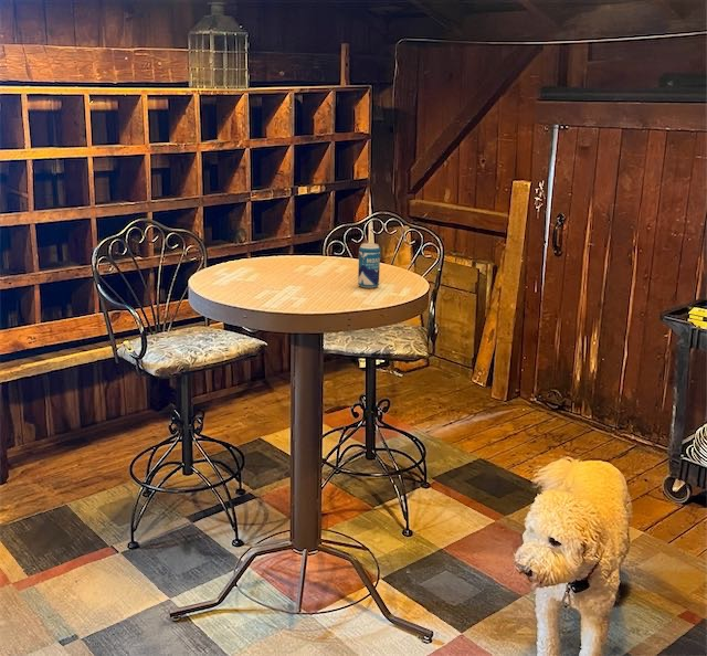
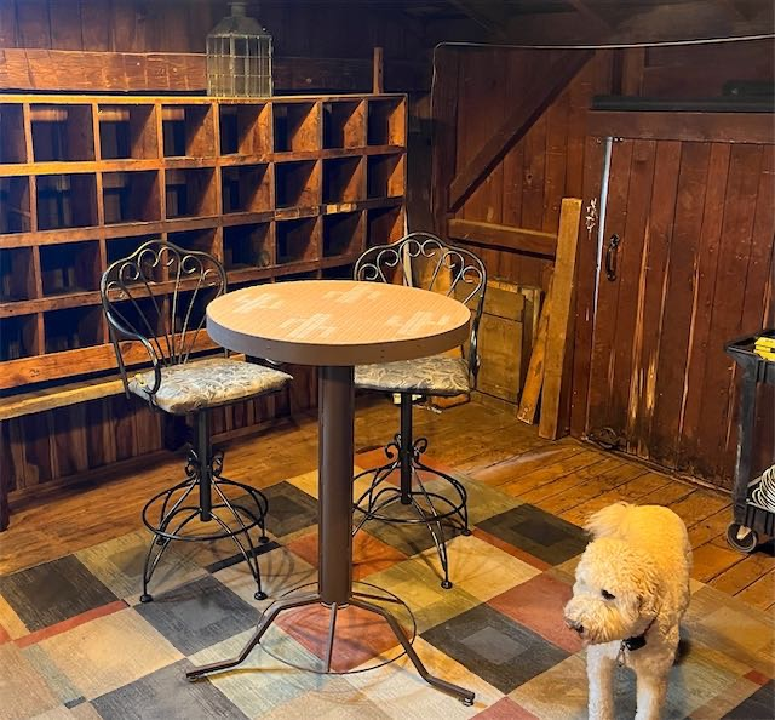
- beverage can (369, 265)
